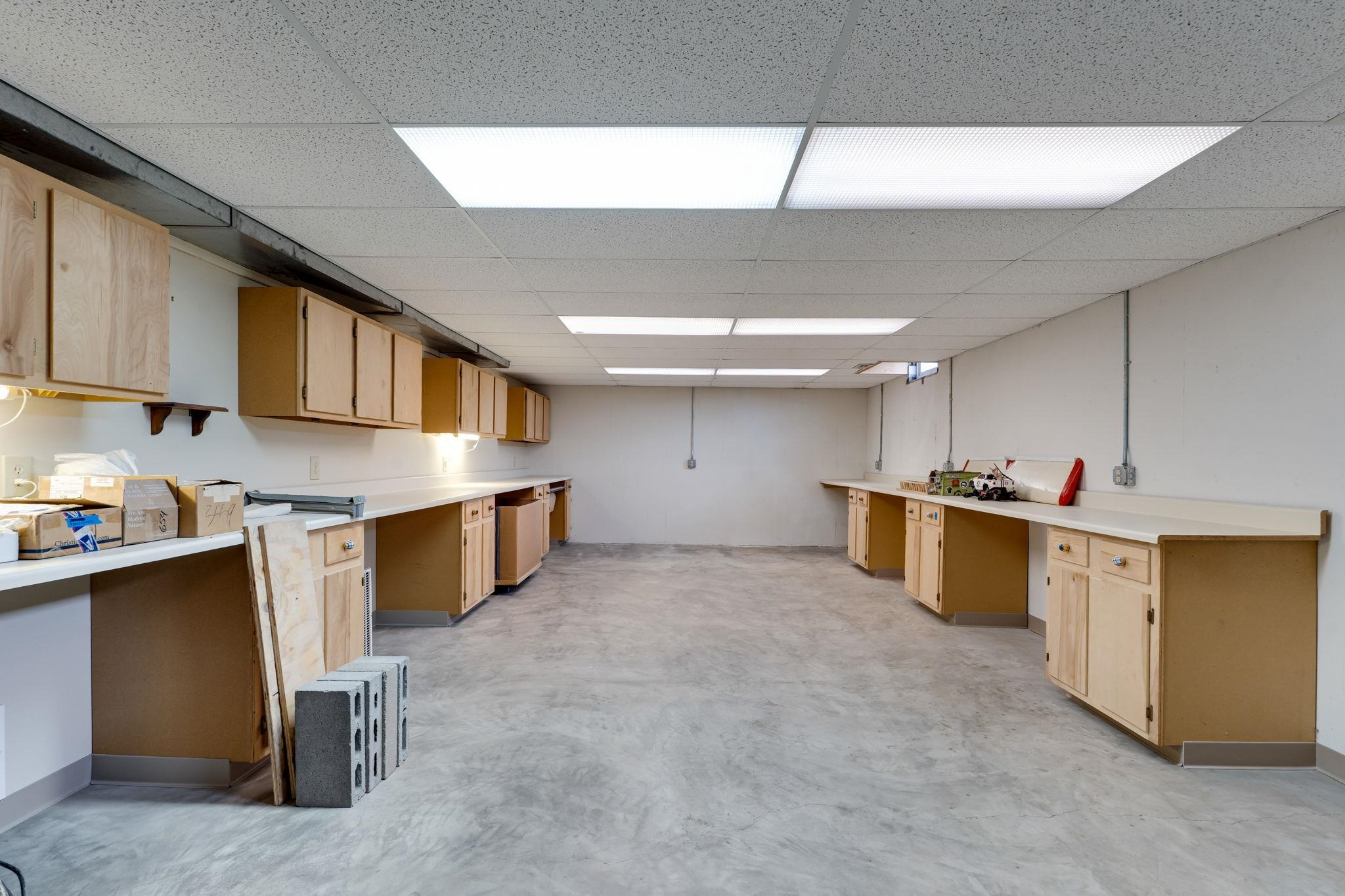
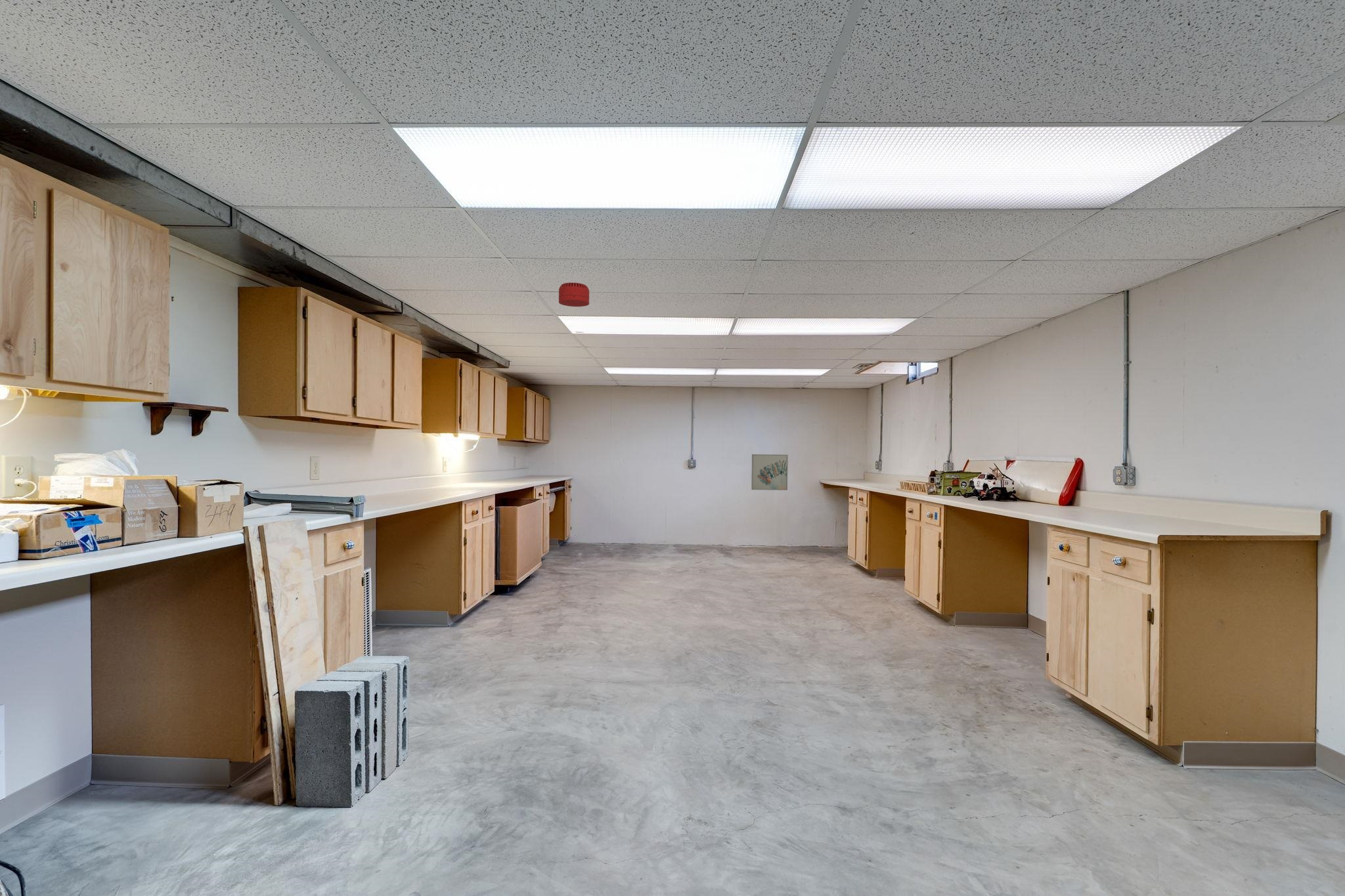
+ wall art (769, 472)
+ smoke detector (574, 294)
